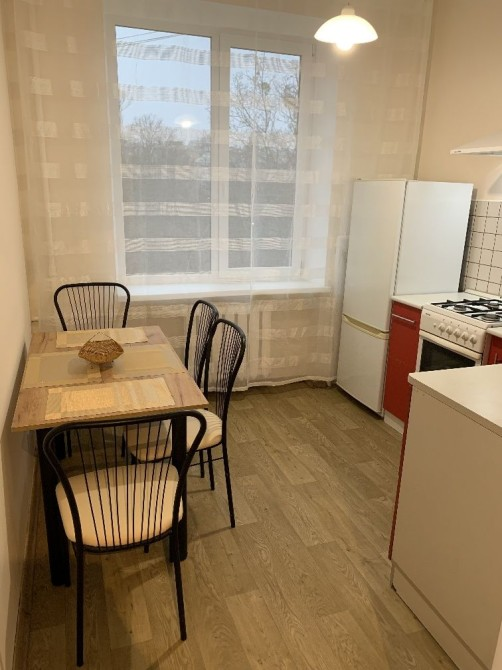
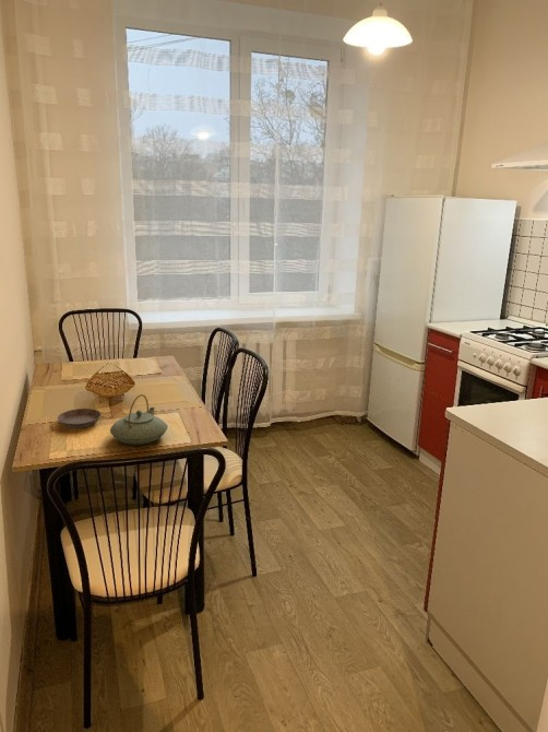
+ saucer (80, 418)
+ teapot (140, 415)
